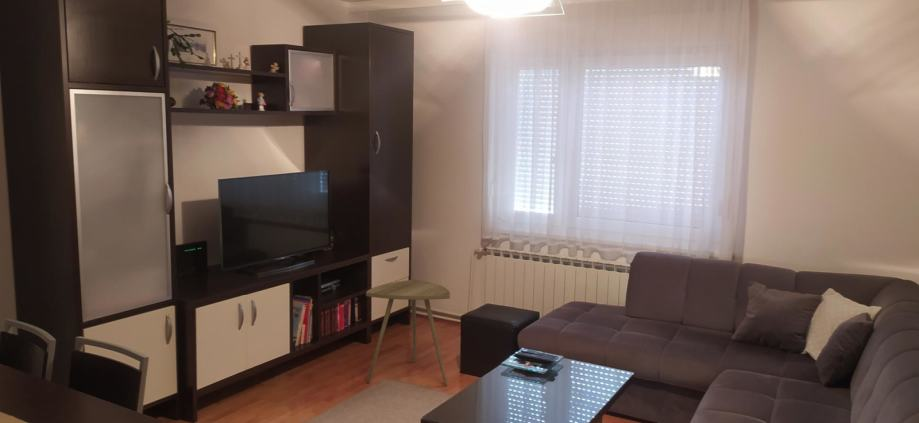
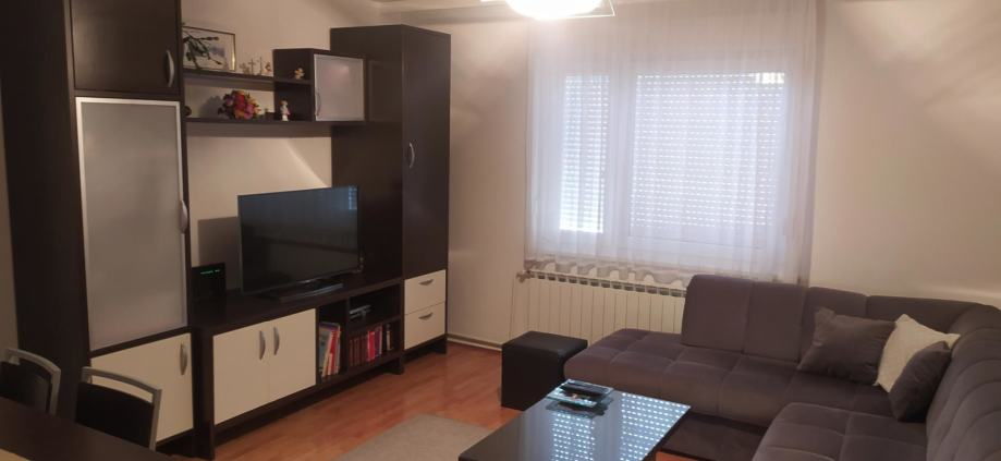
- side table (412, 330)
